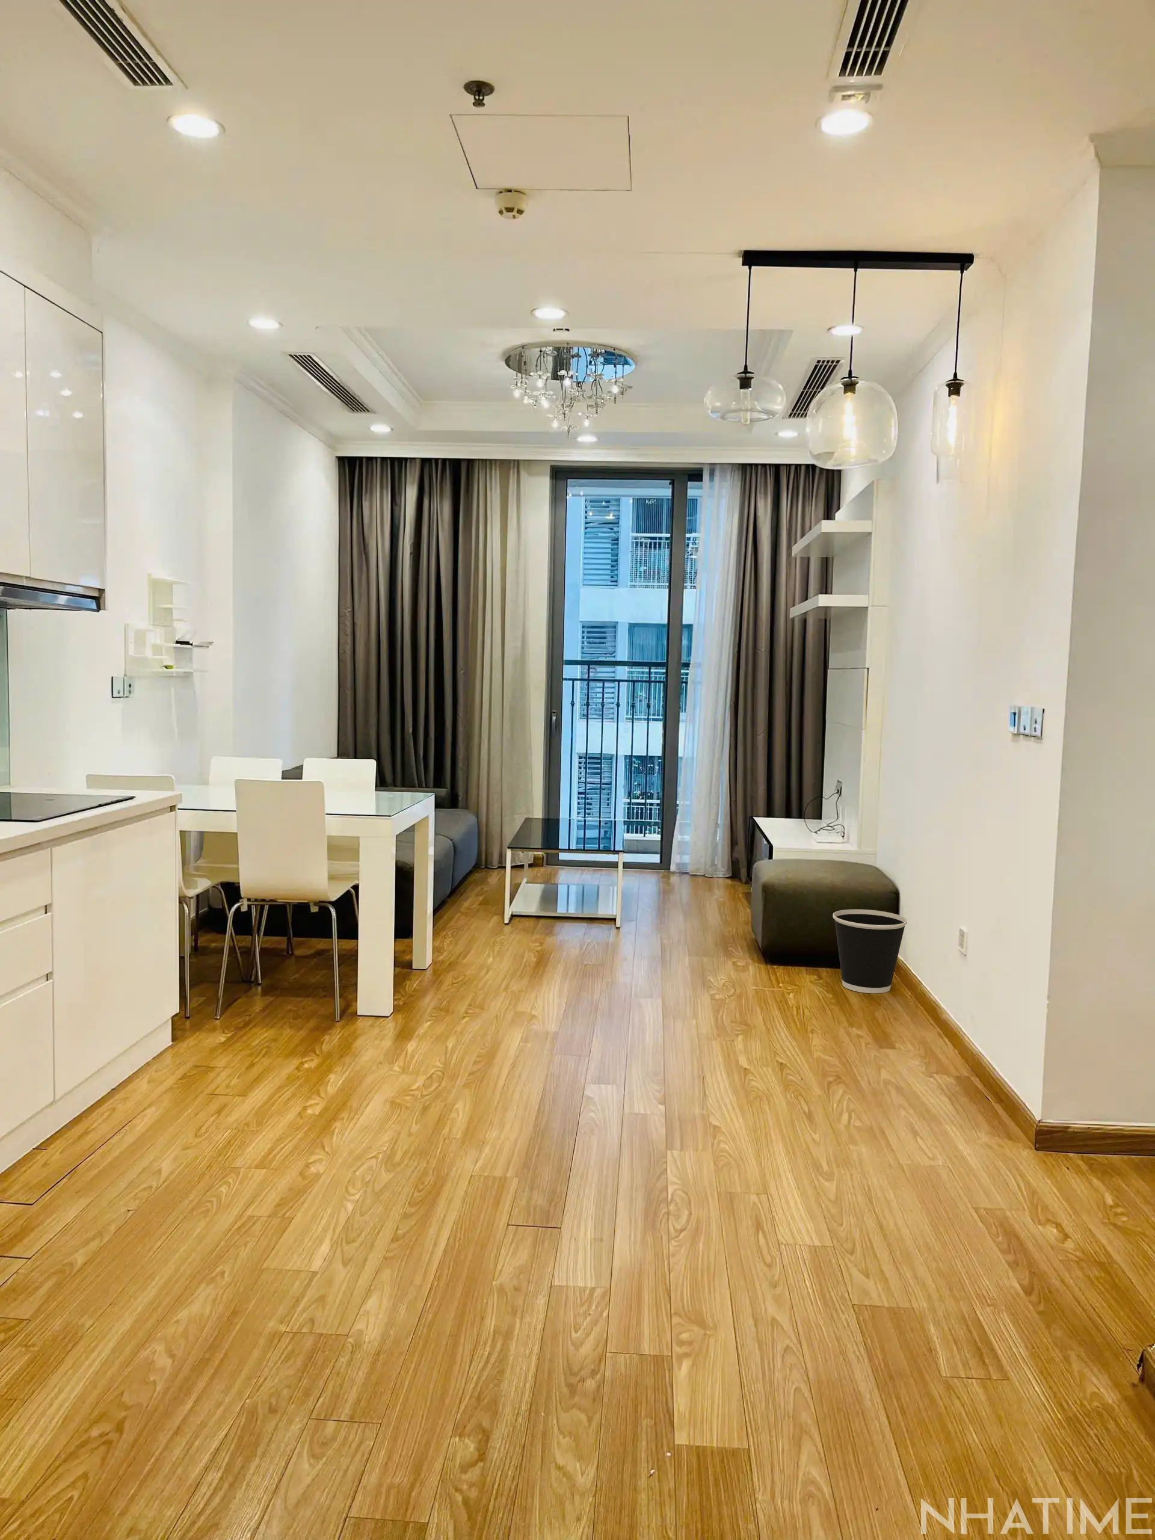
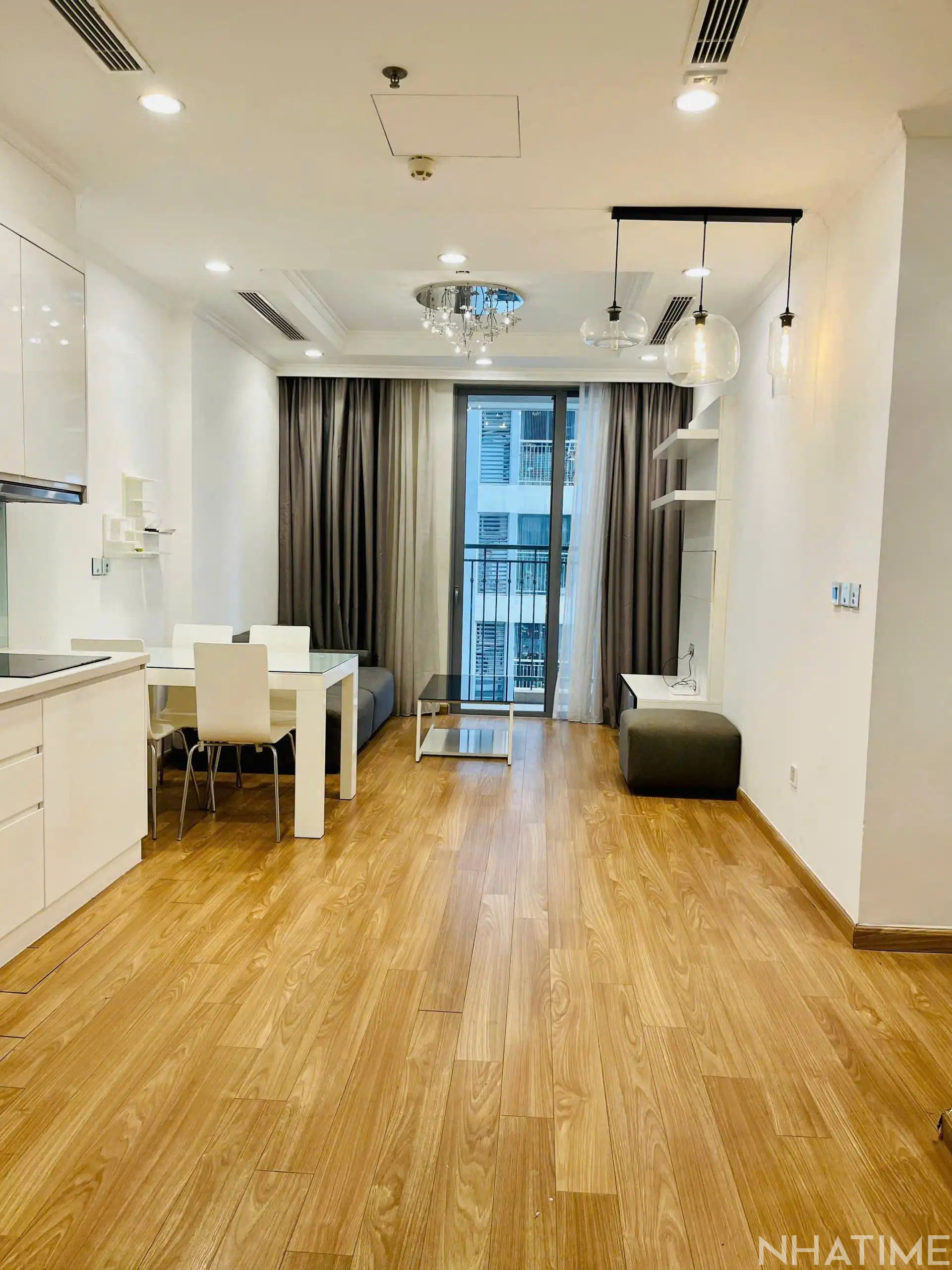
- wastebasket (867, 952)
